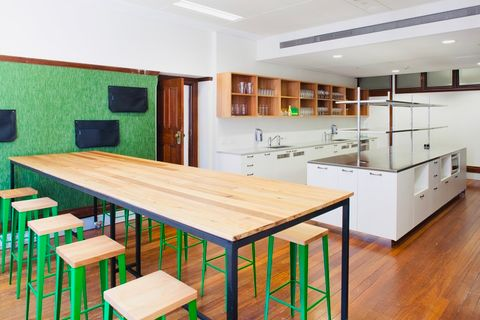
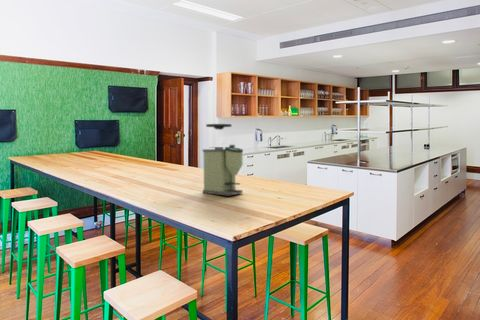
+ coffee grinder (222, 158)
